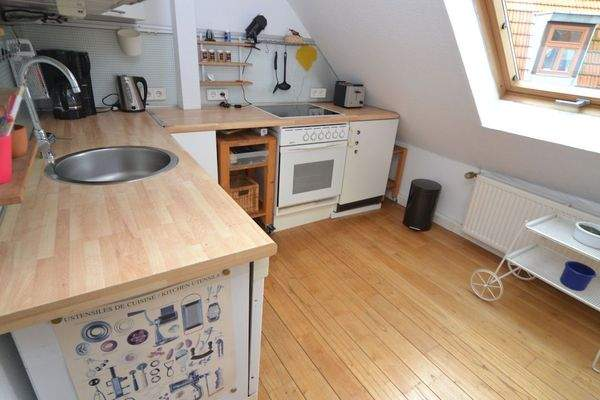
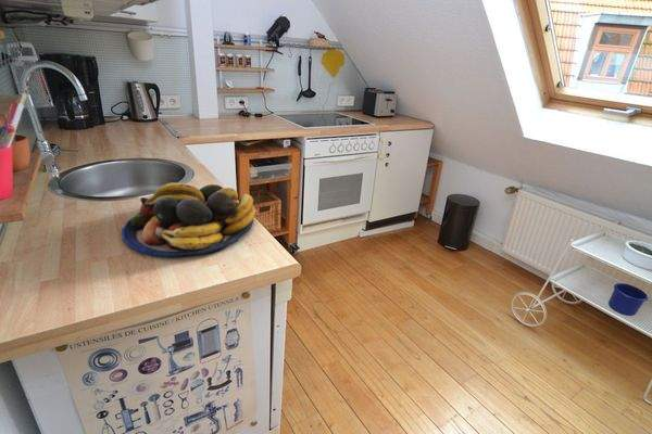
+ fruit bowl (188, 205)
